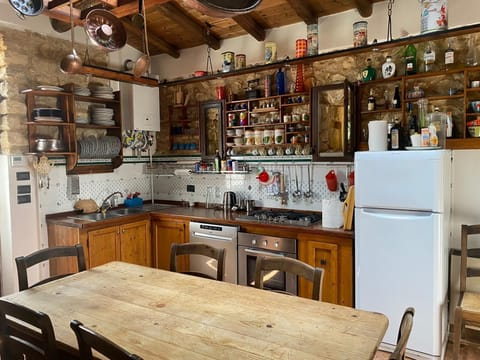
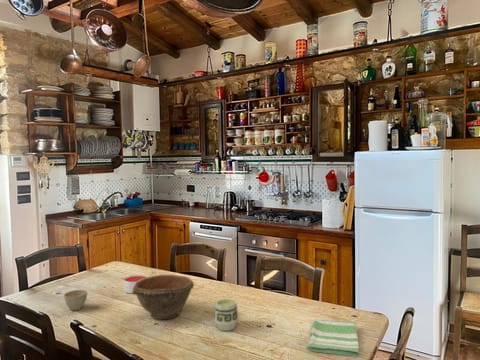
+ candle (135, 282)
+ flower pot (76, 300)
+ bowl (163, 297)
+ cup (226, 314)
+ dish towel (333, 335)
